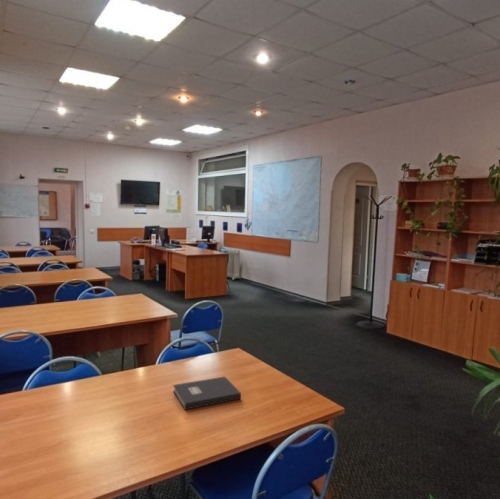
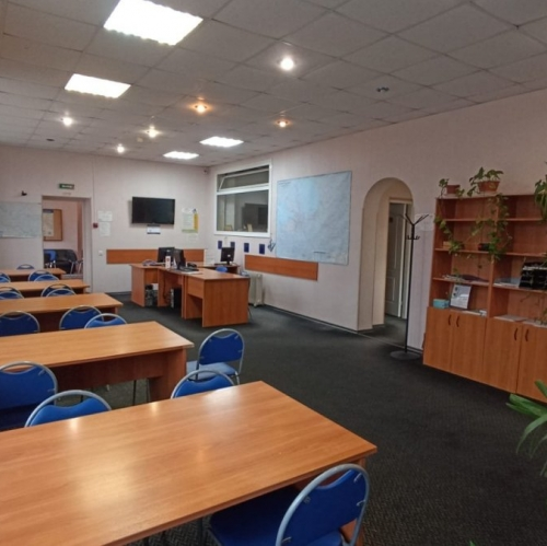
- book (206, 392)
